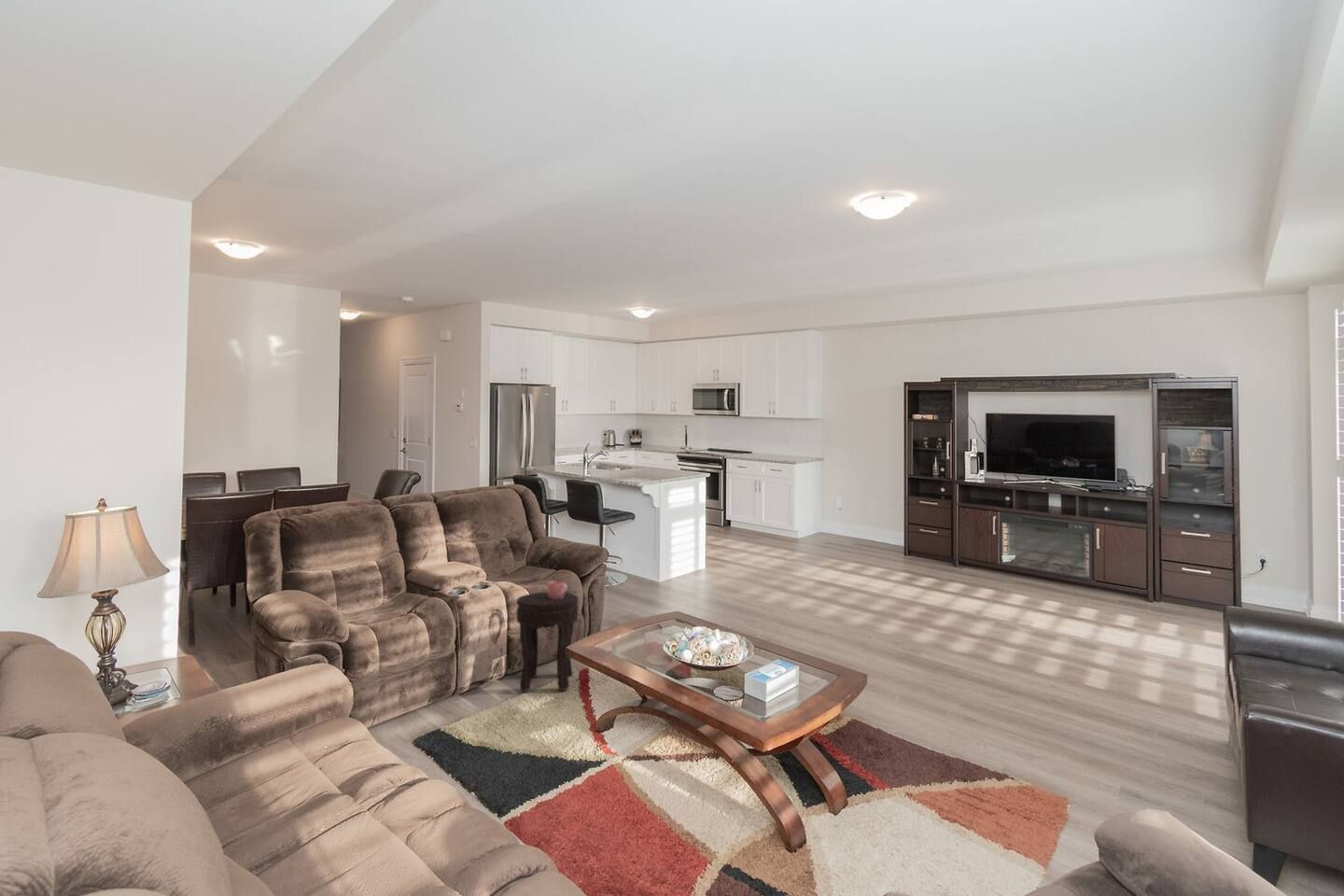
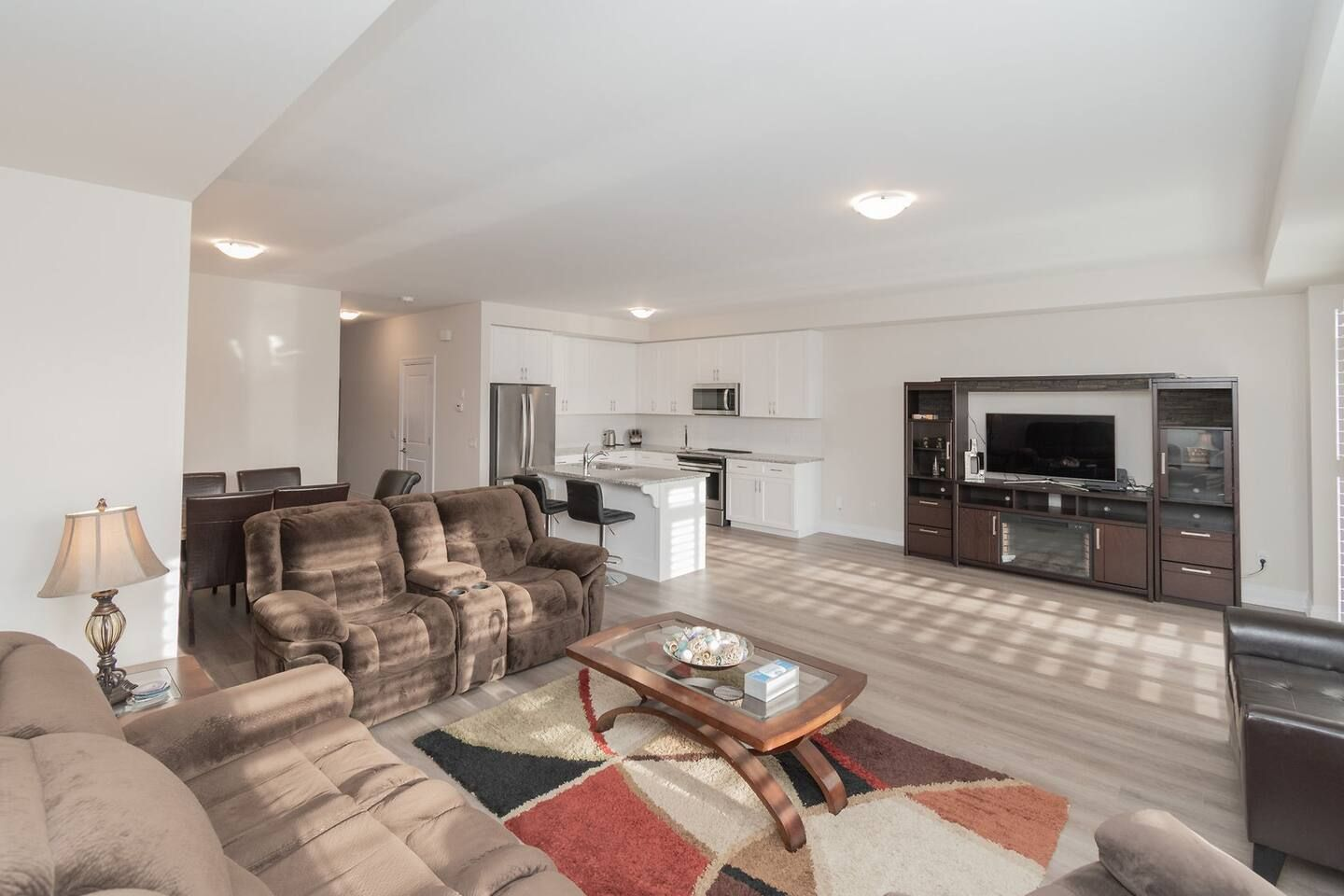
- mug (558, 590)
- side table (537, 640)
